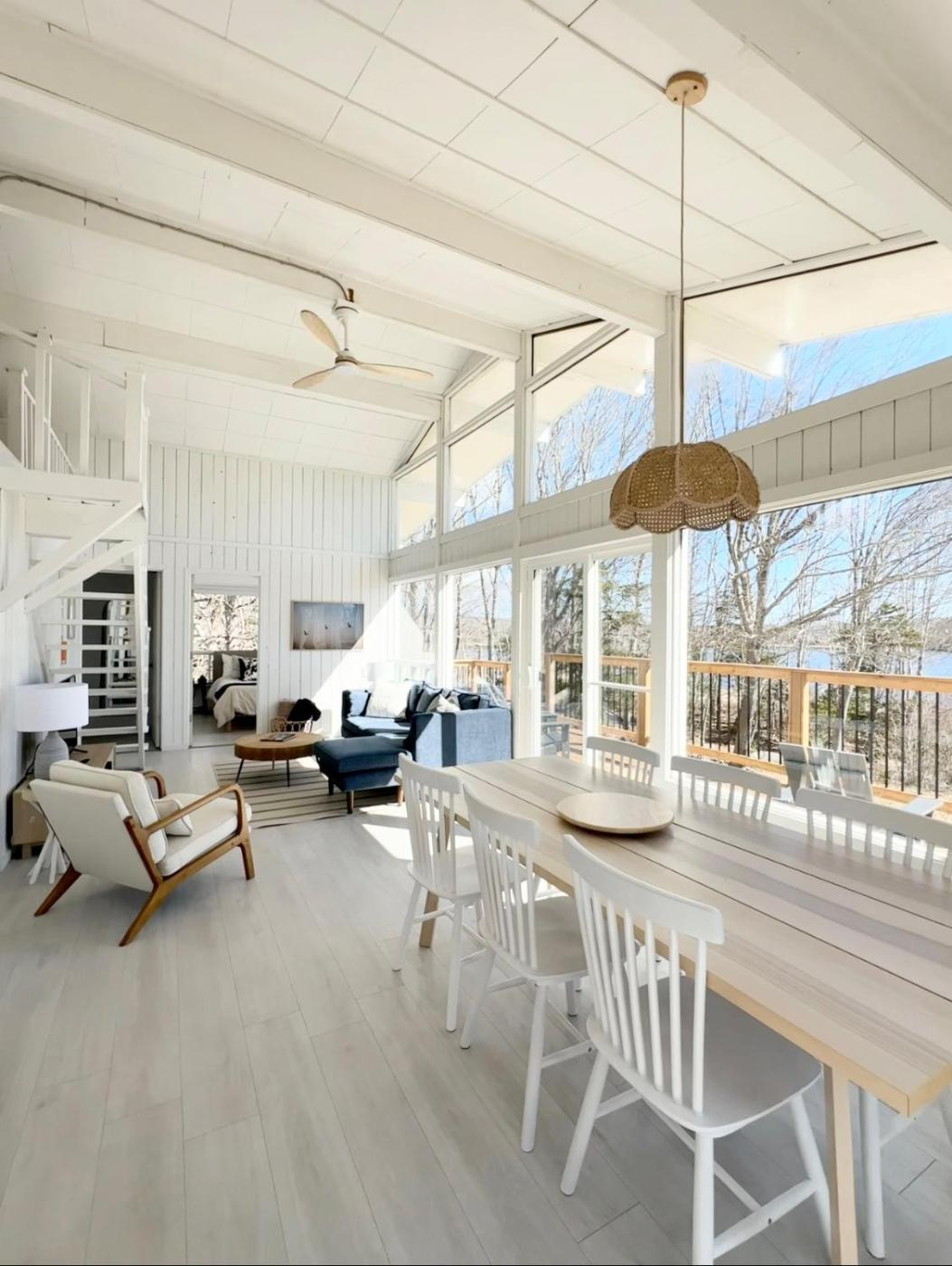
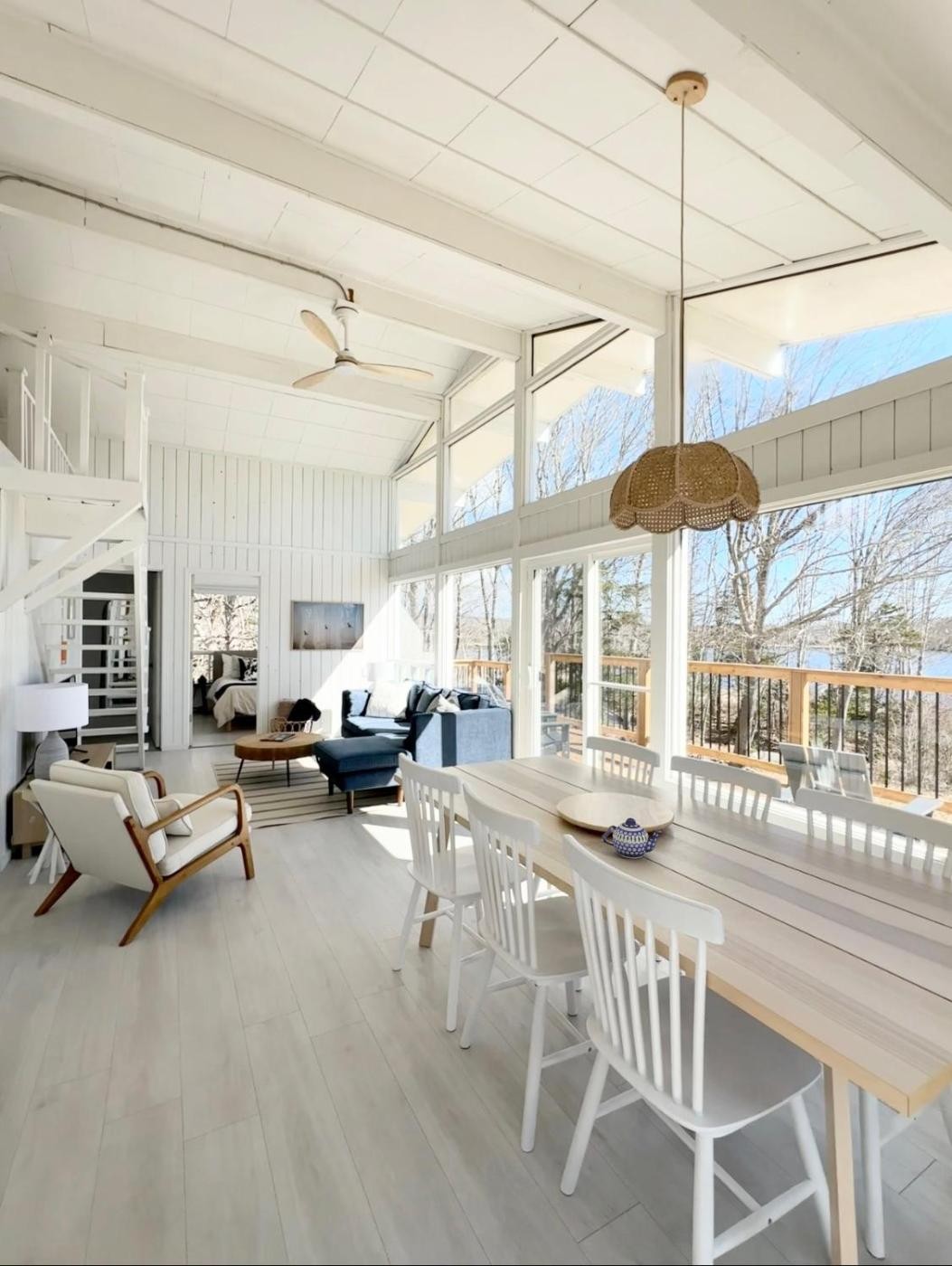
+ teapot (631, 836)
